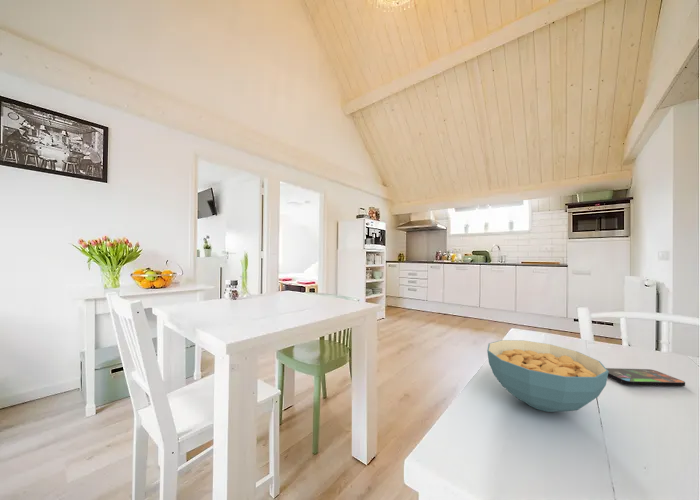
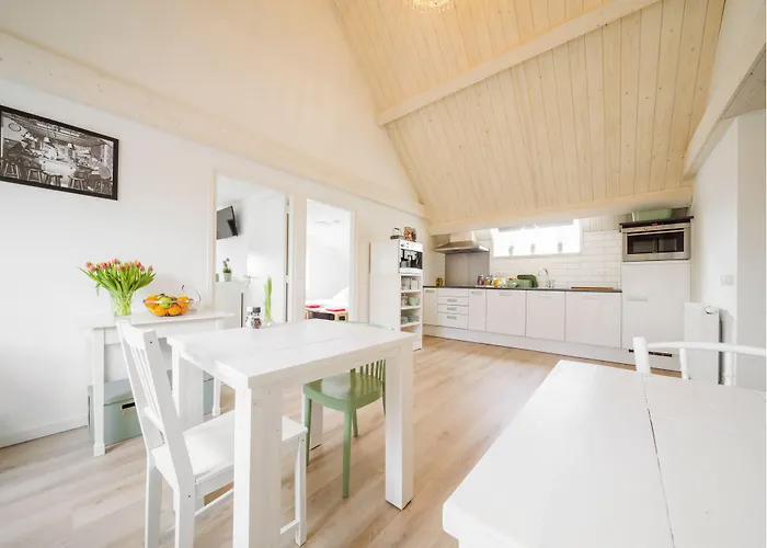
- cereal bowl (540, 379)
- smartphone (640, 376)
